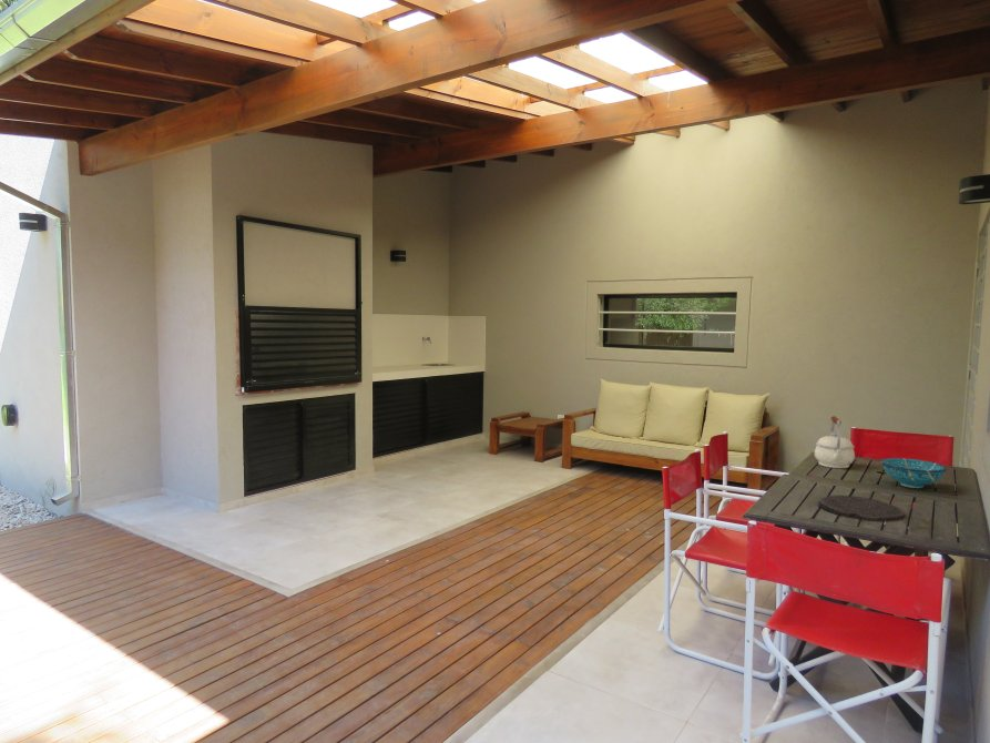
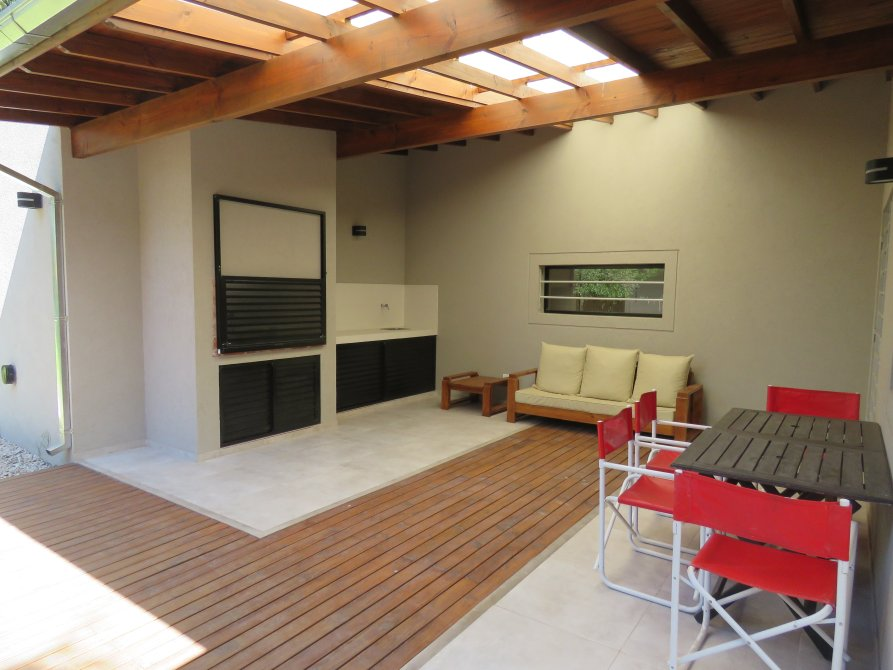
- bowl (912, 475)
- kettle (835, 441)
- plate (859, 507)
